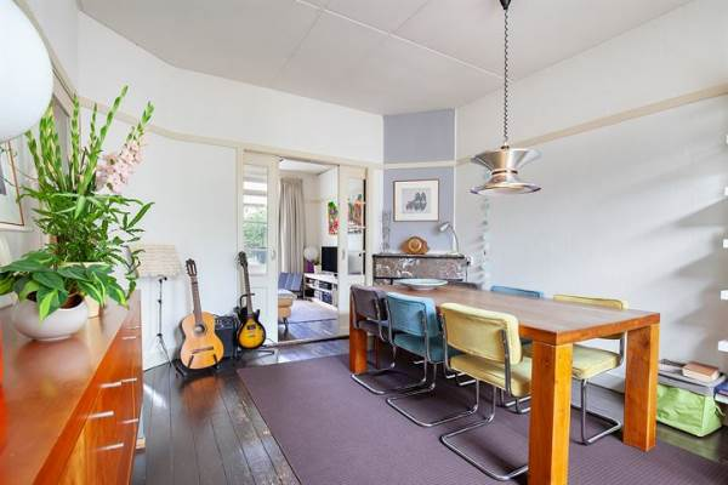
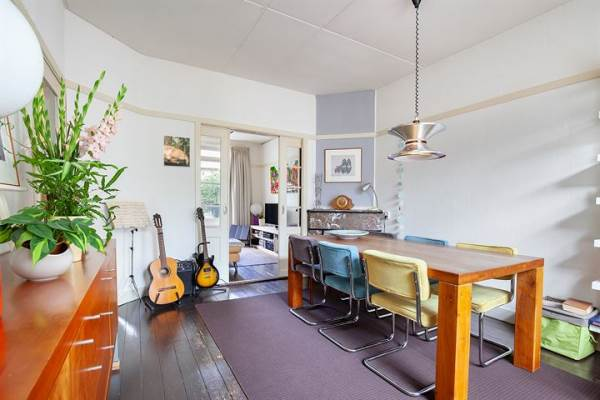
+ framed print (177, 151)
